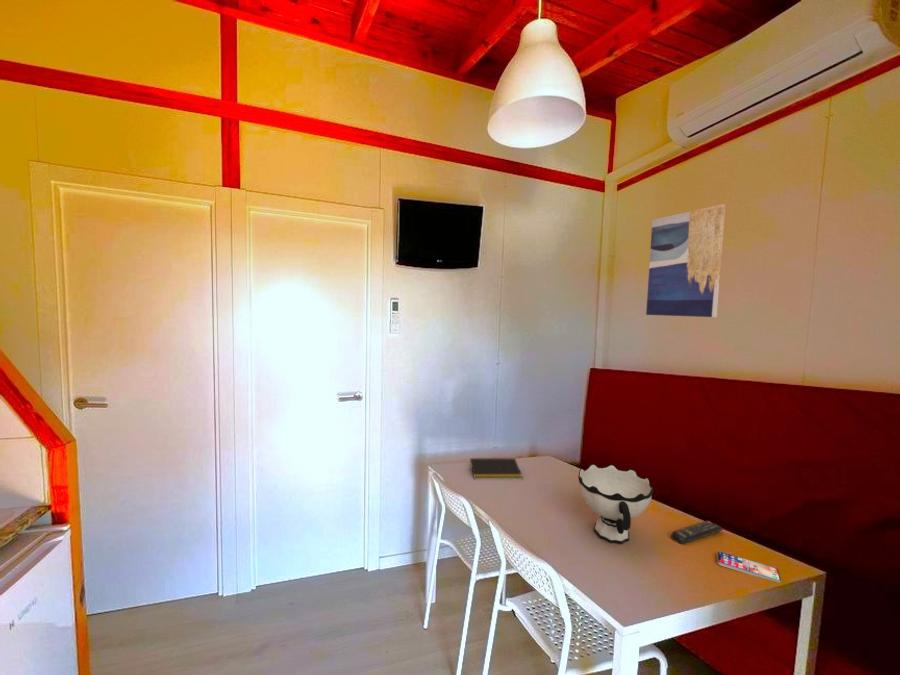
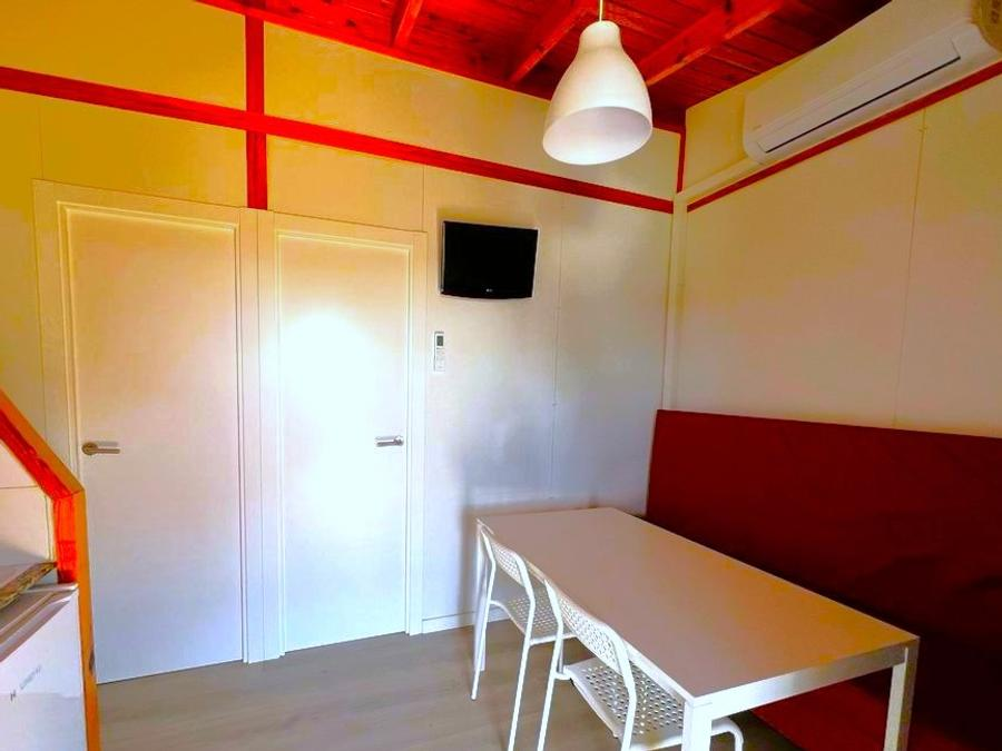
- wall art (682, 264)
- bowl (615, 509)
- remote control (697, 531)
- notepad (495, 468)
- smartphone (747, 566)
